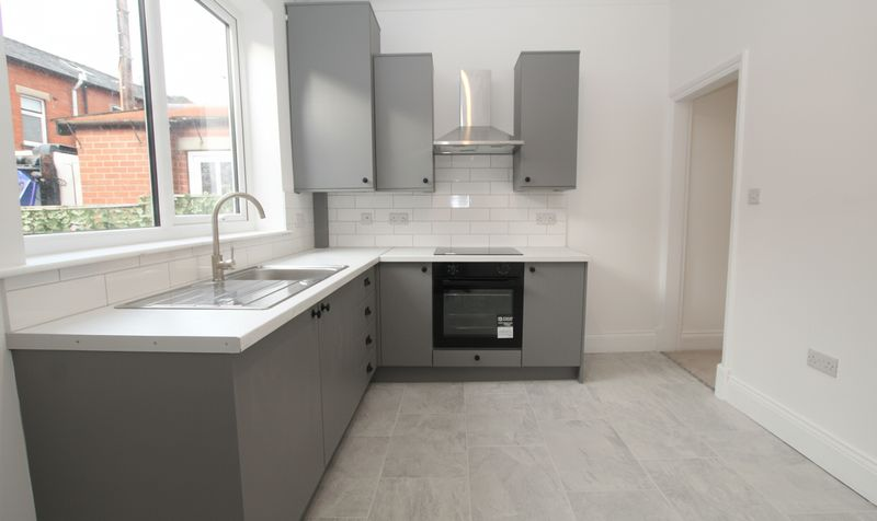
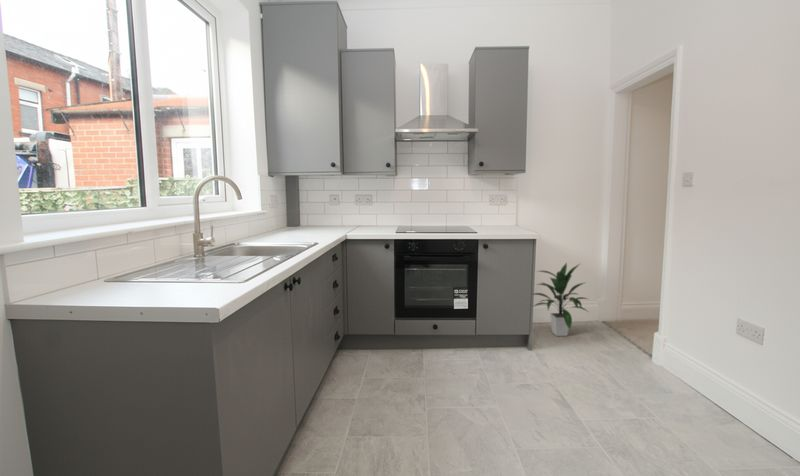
+ indoor plant (560, 299)
